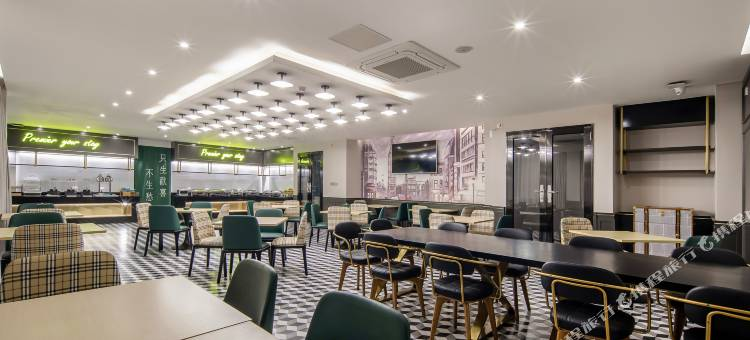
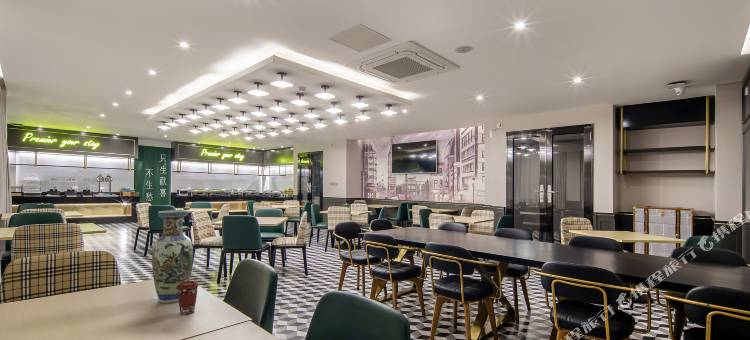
+ vase (172, 255)
+ coffee cup (187, 297)
